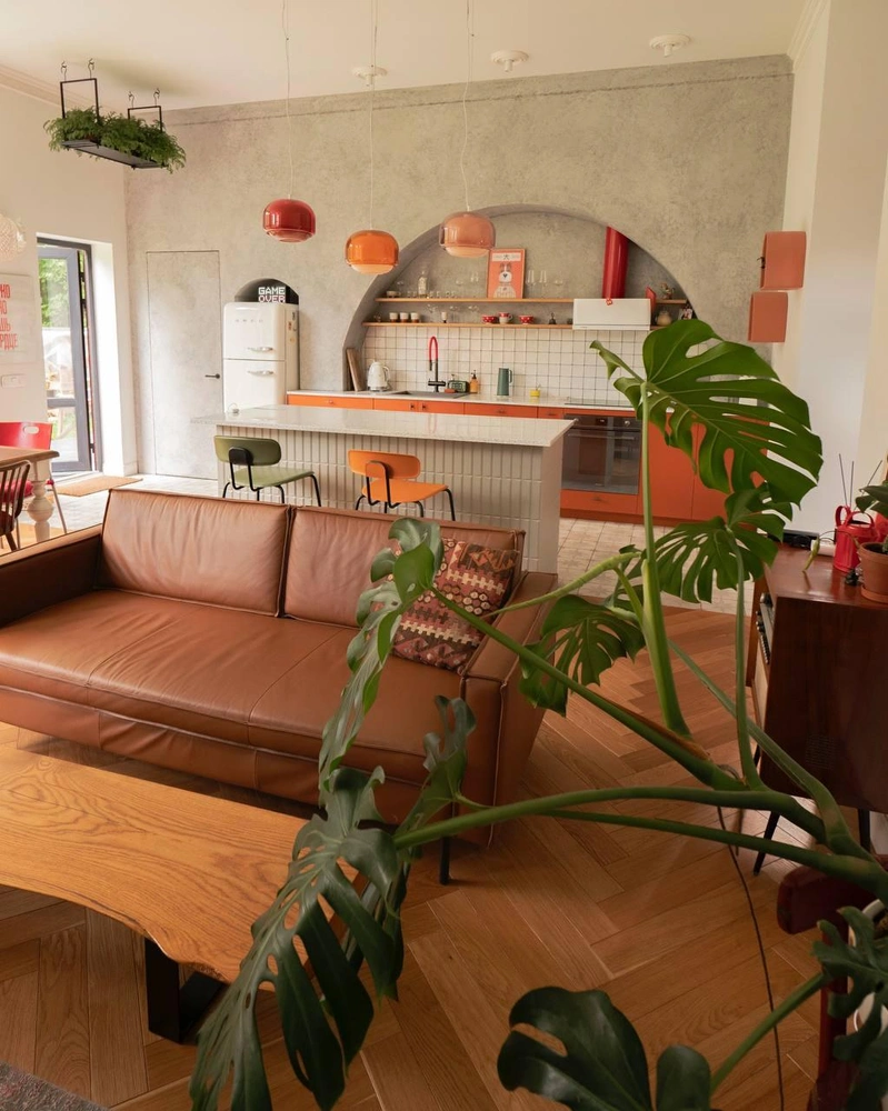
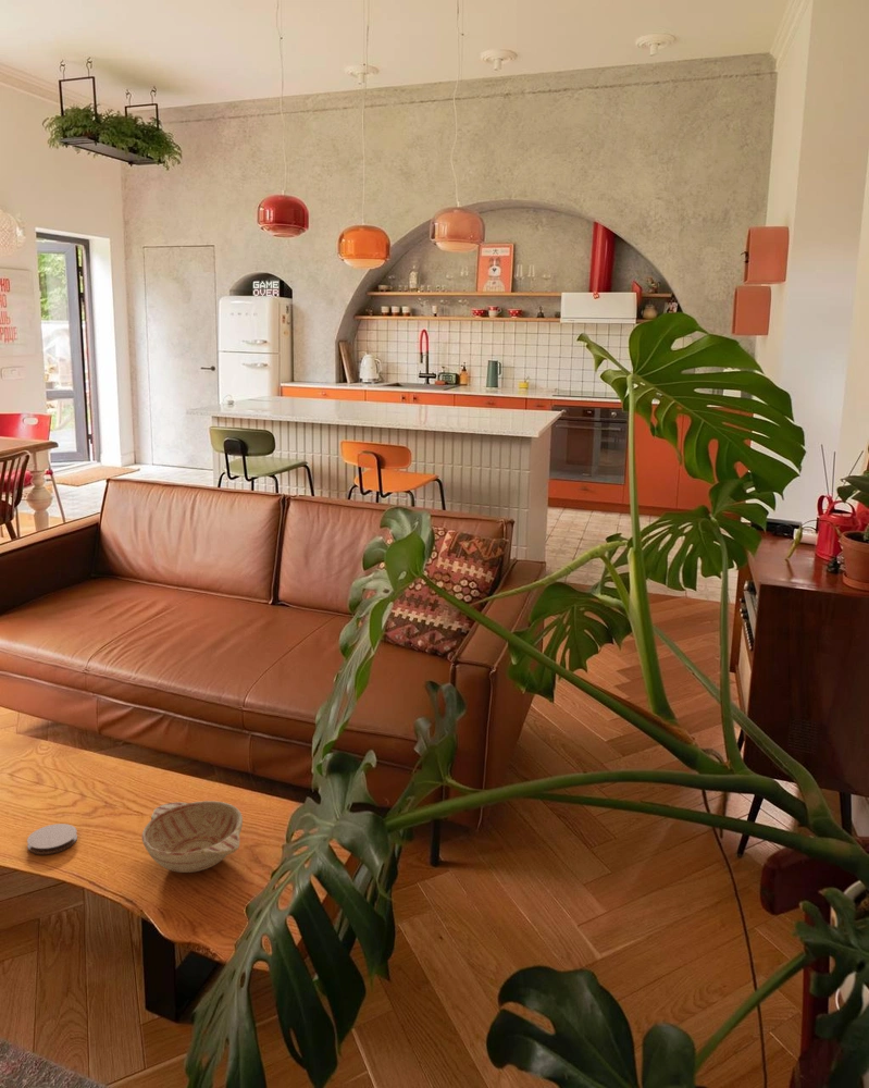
+ coaster (52, 838)
+ decorative bowl (193, 841)
